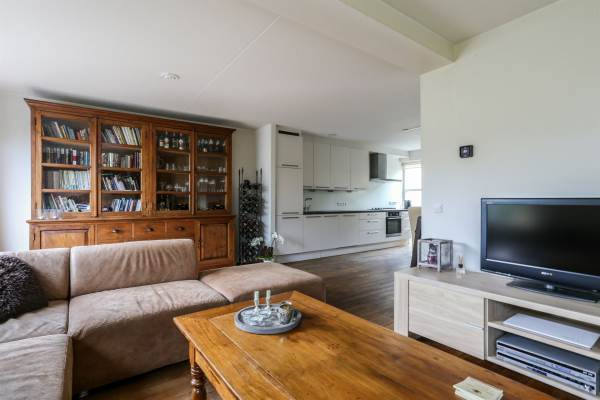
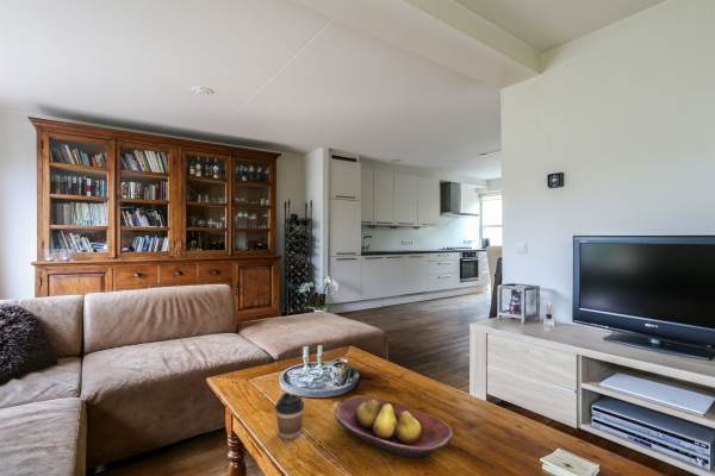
+ fruit bowl (390, 421)
+ coffee cup (290, 414)
